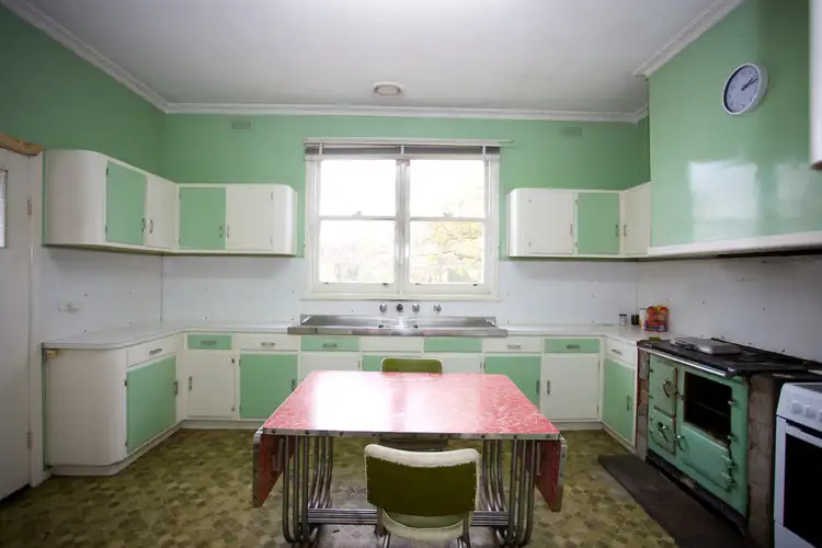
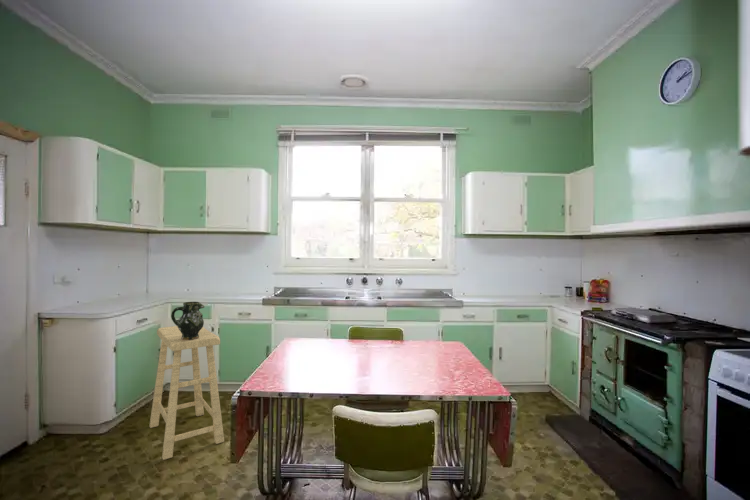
+ ceramic pitcher (188, 320)
+ stool (186, 383)
